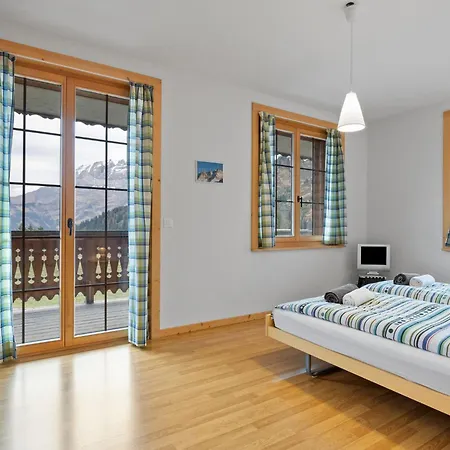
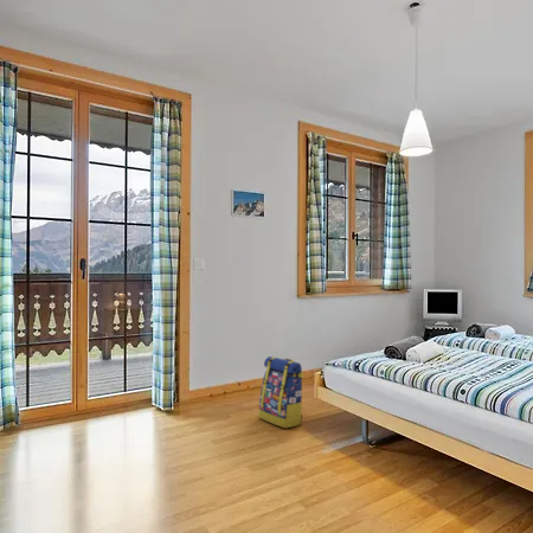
+ backpack (281, 390)
